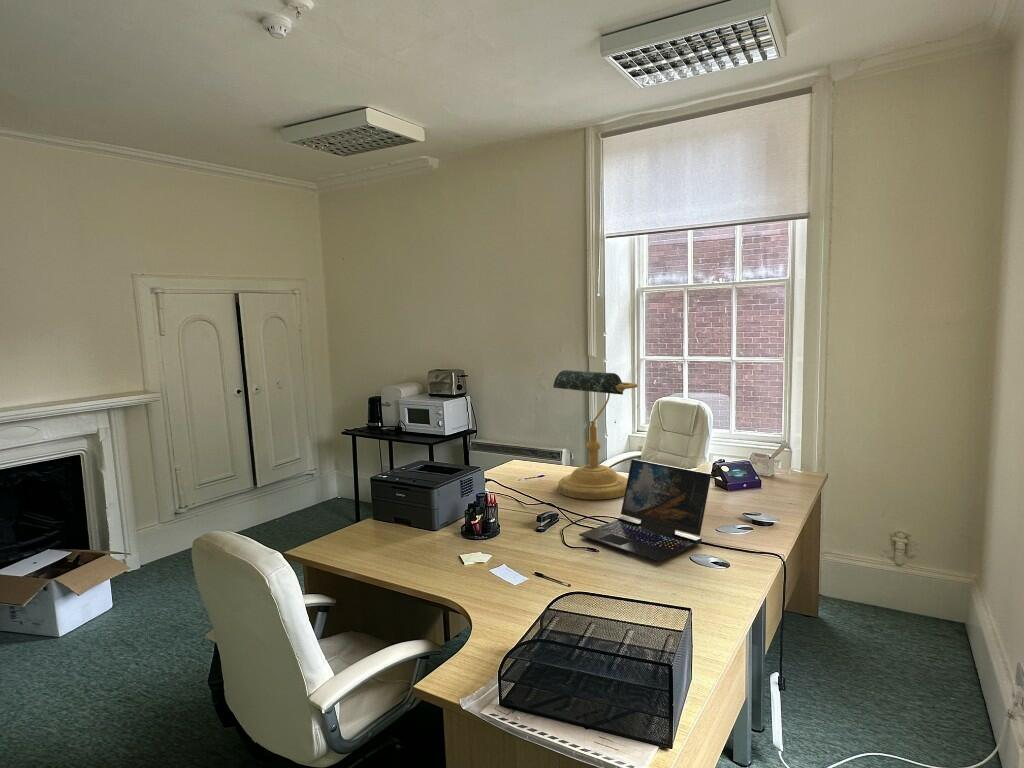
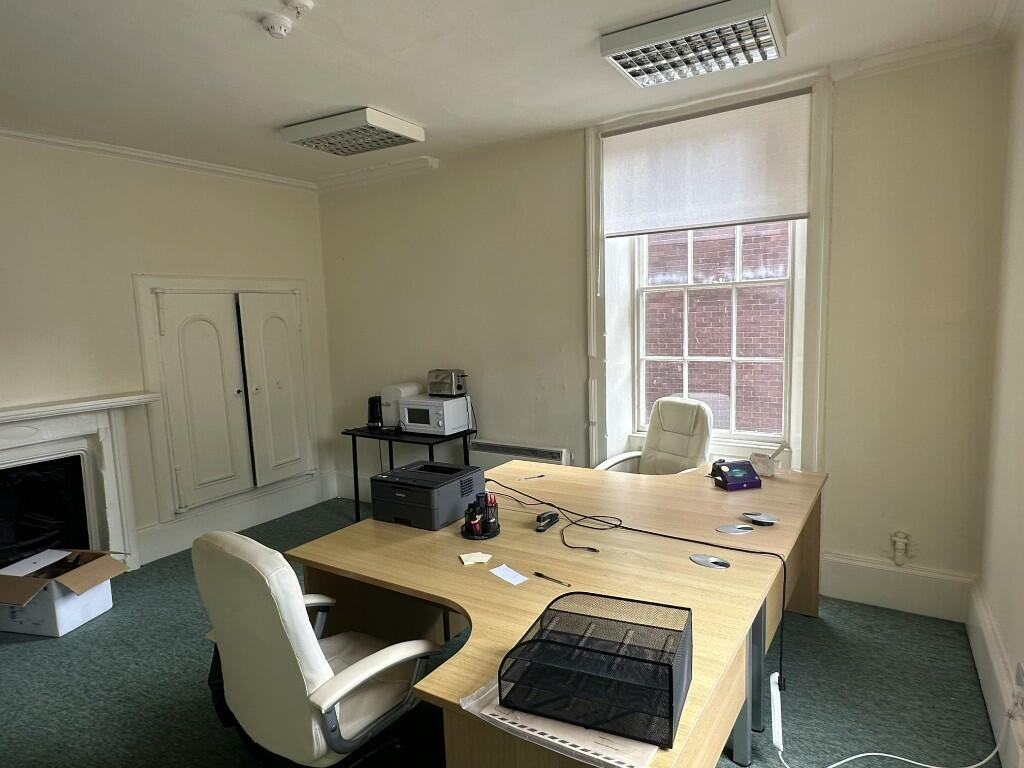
- laptop (644, 506)
- desk lamp (593, 430)
